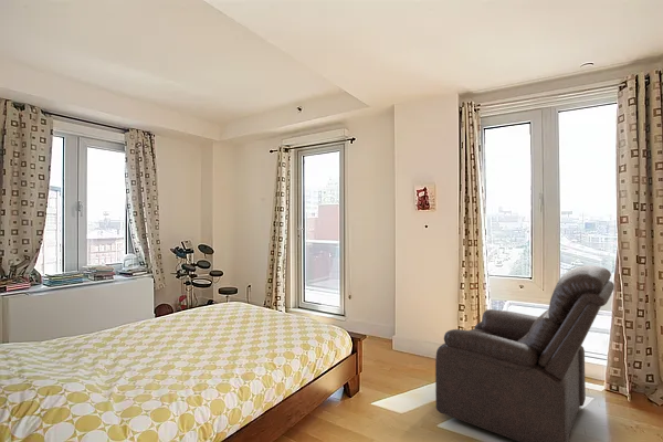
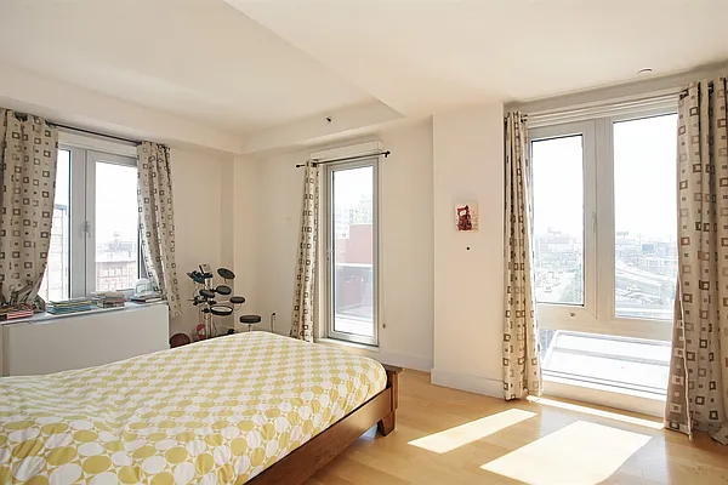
- chair (522, 338)
